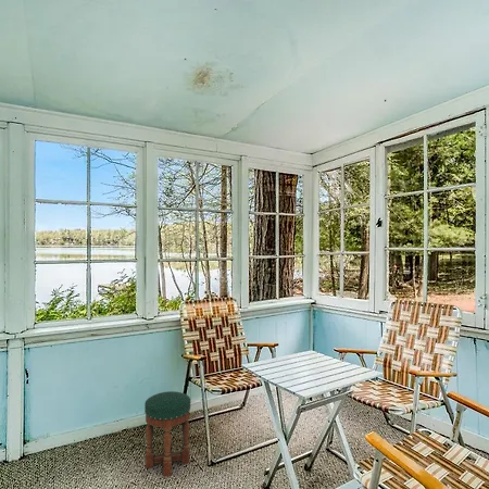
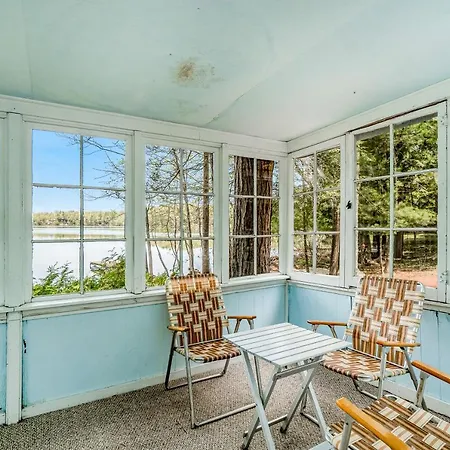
- stool (167, 429)
